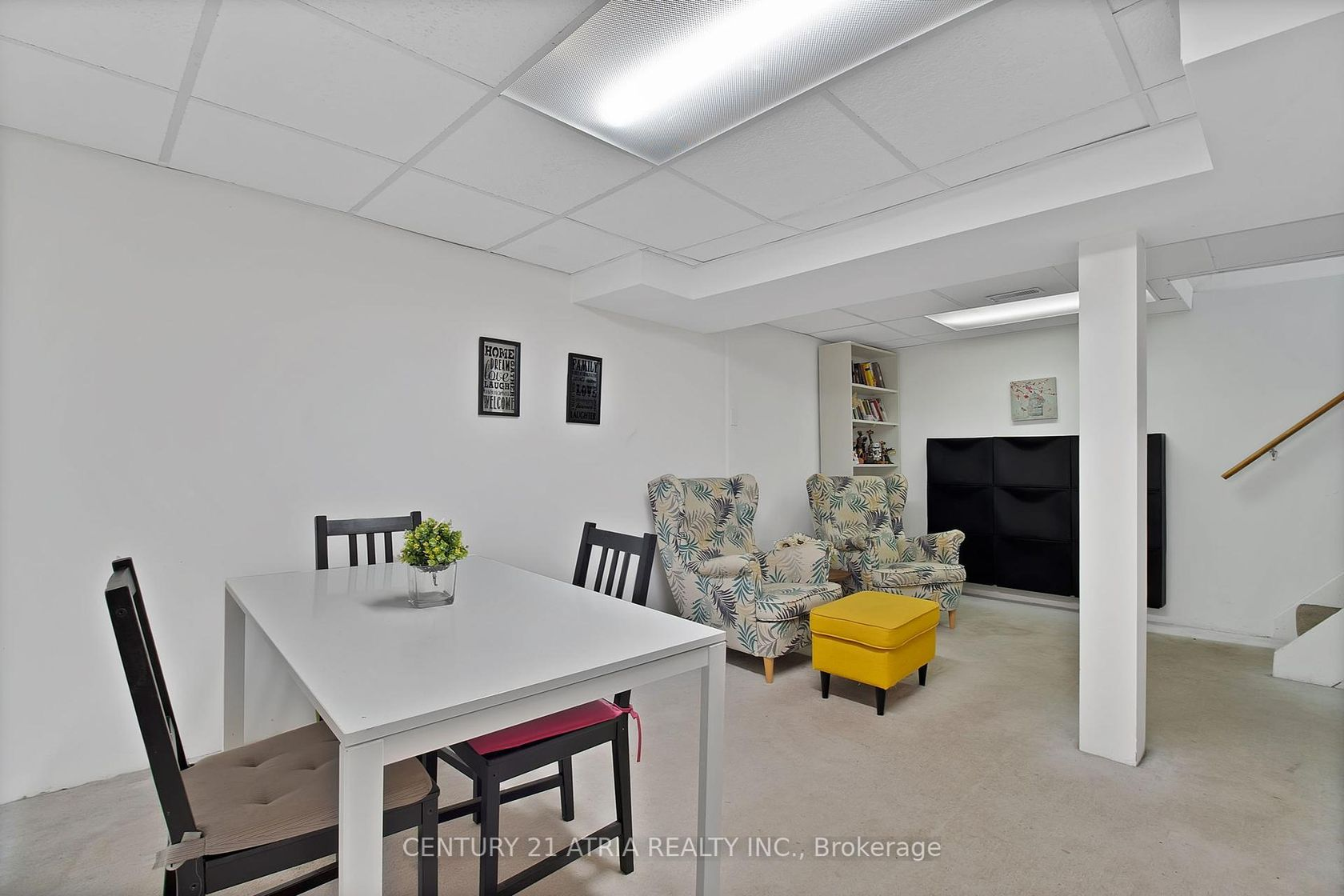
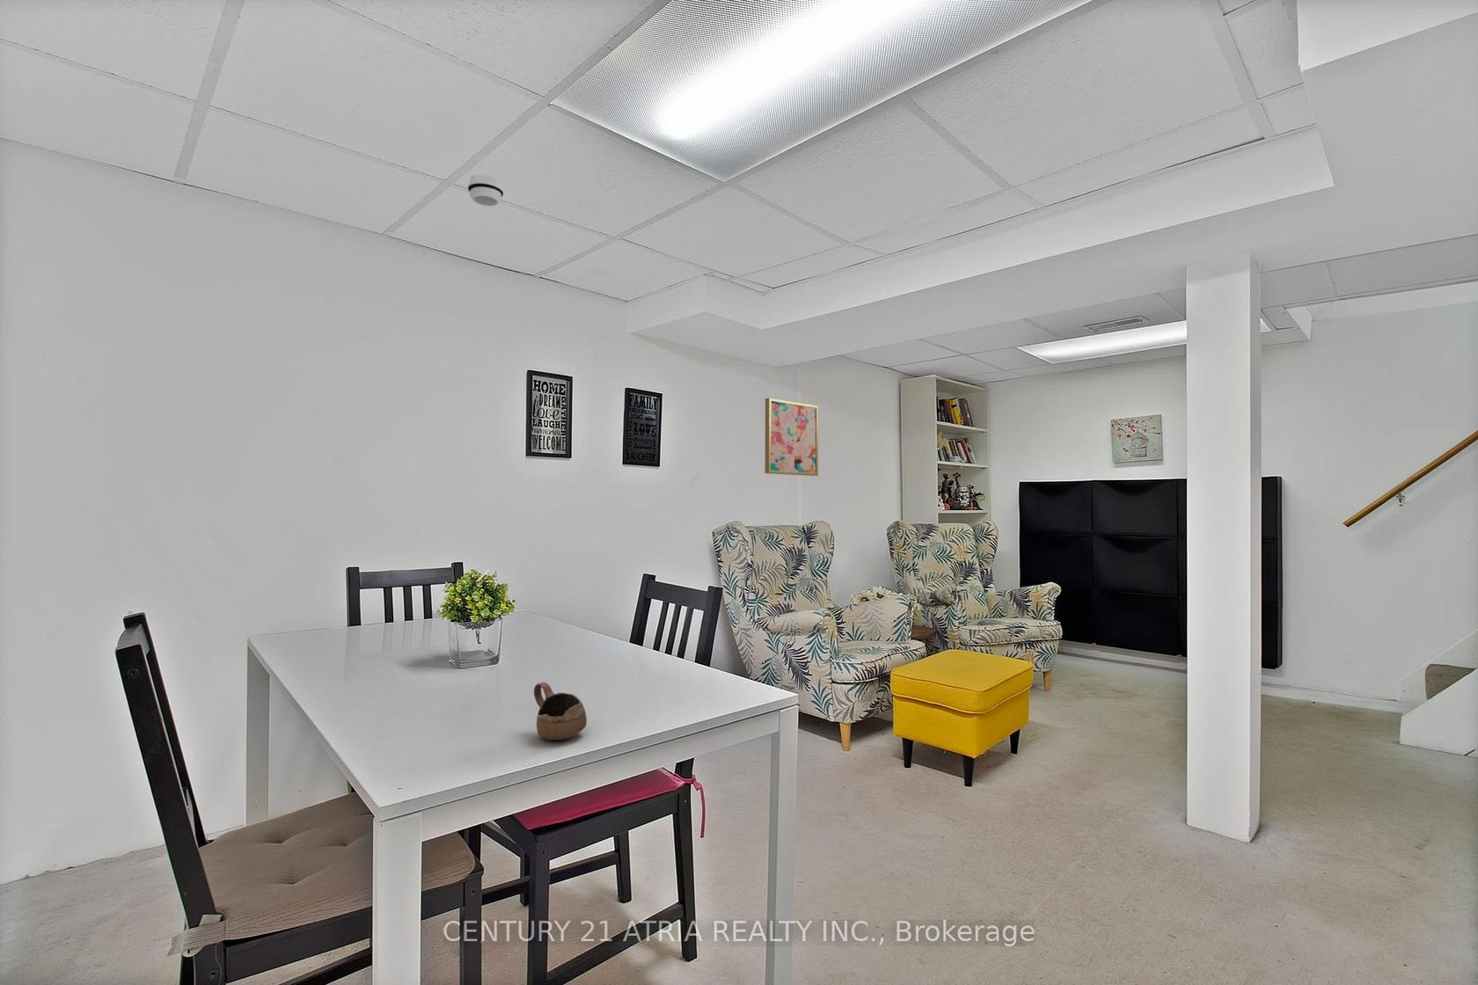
+ cup (560, 710)
+ wall art (792, 438)
+ smoke detector (486, 191)
